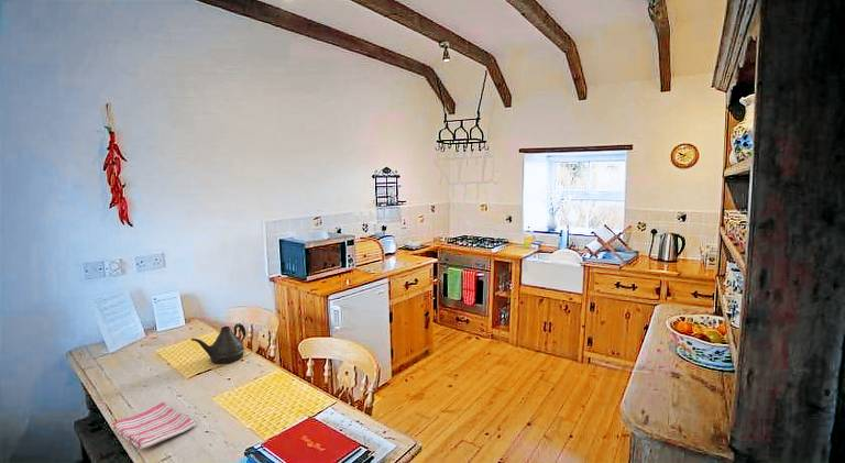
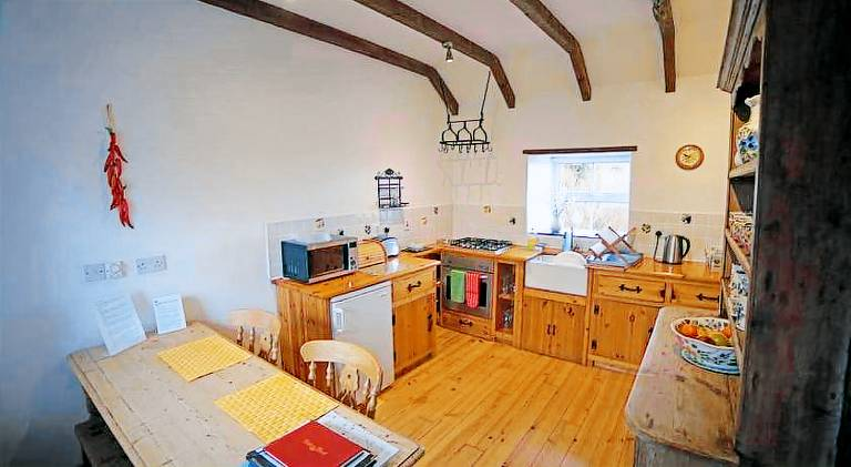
- teapot (219, 344)
- dish towel (154, 423)
